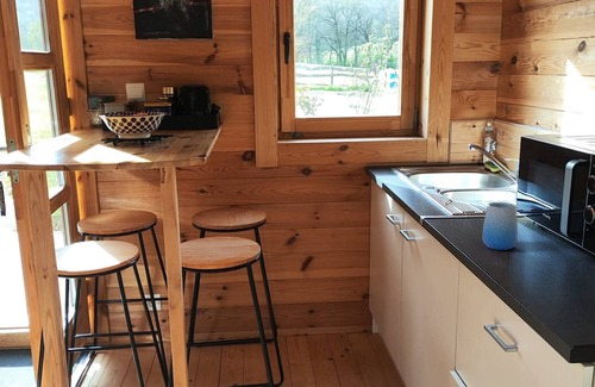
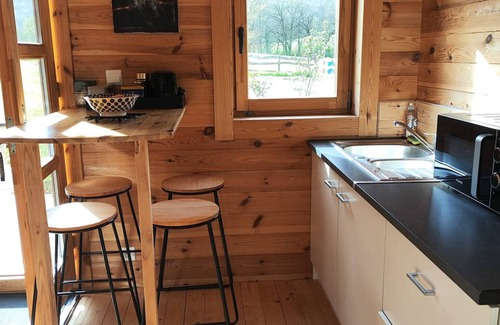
- cup (500, 225)
